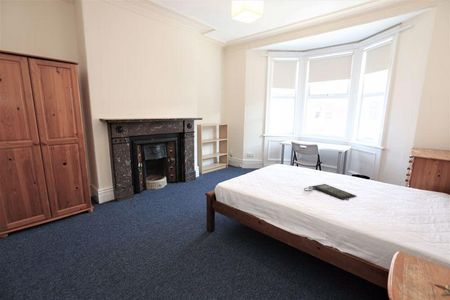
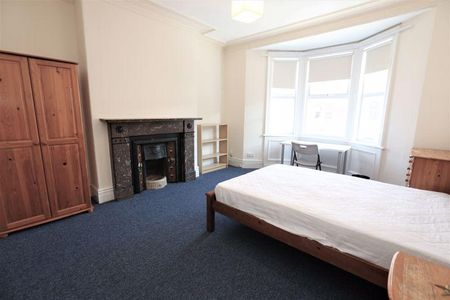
- clutch bag (330, 190)
